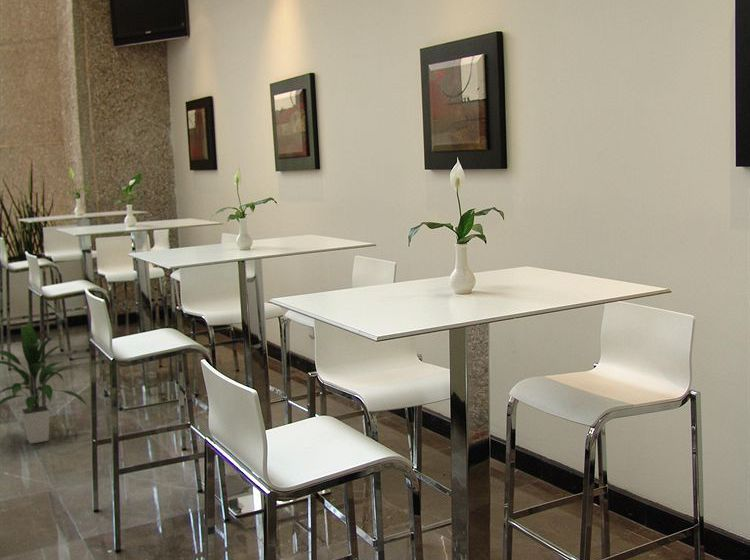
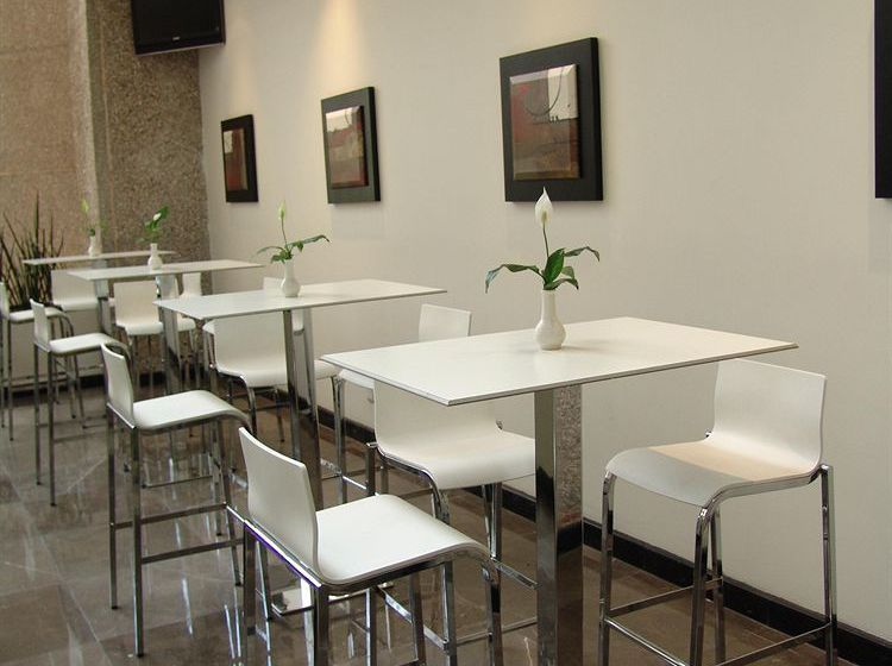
- indoor plant (38, 383)
